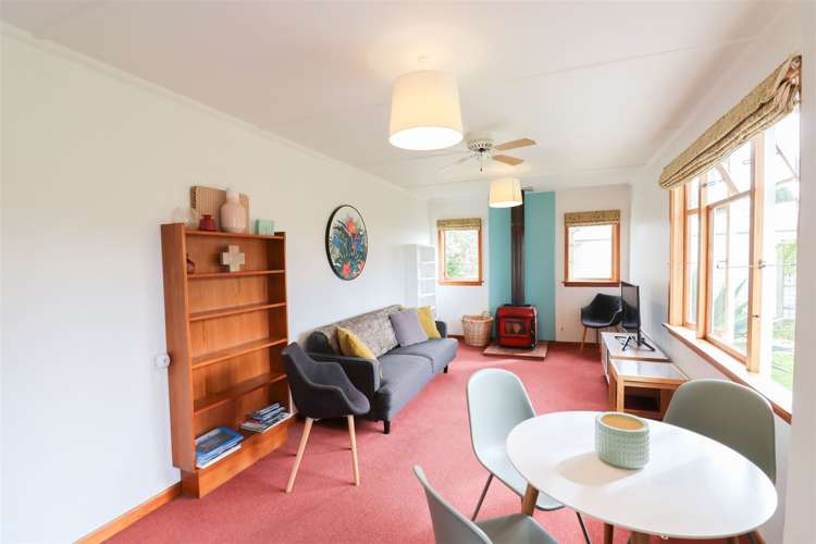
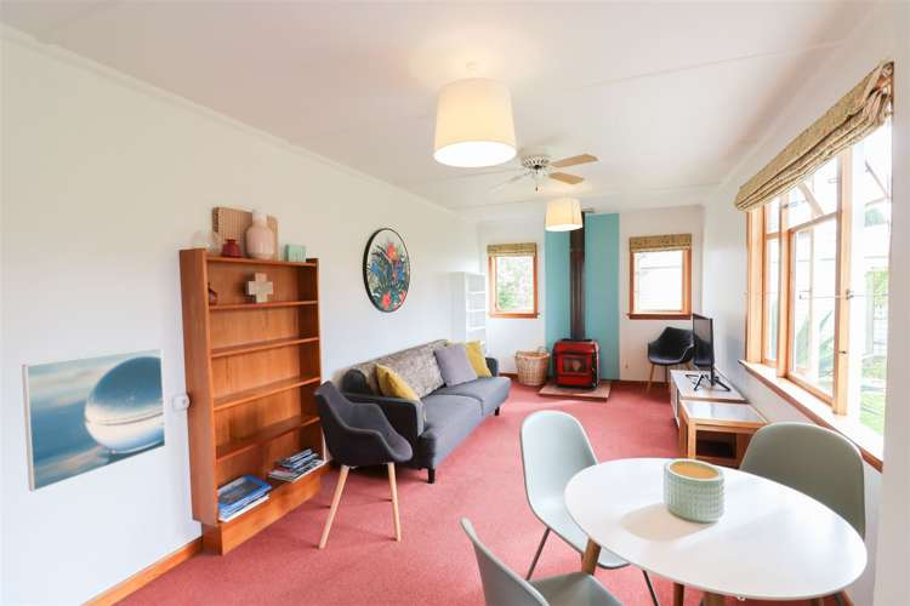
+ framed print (102, 410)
